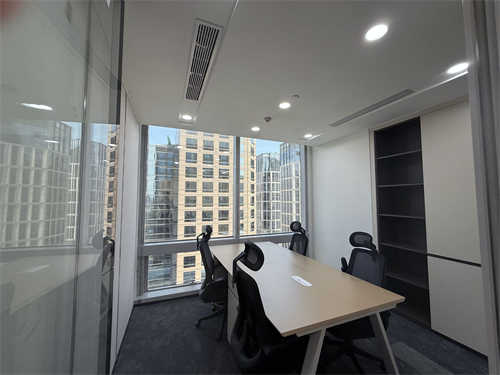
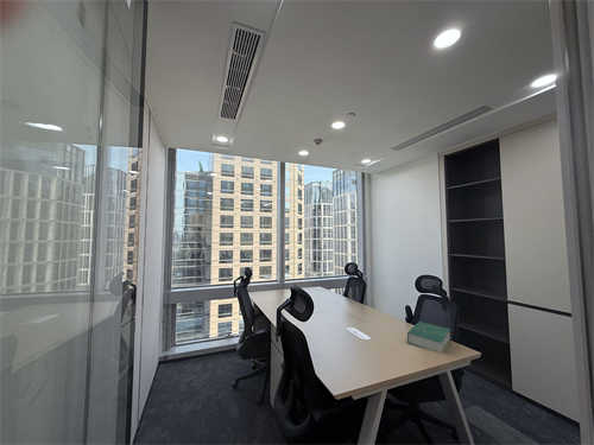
+ book (429, 335)
